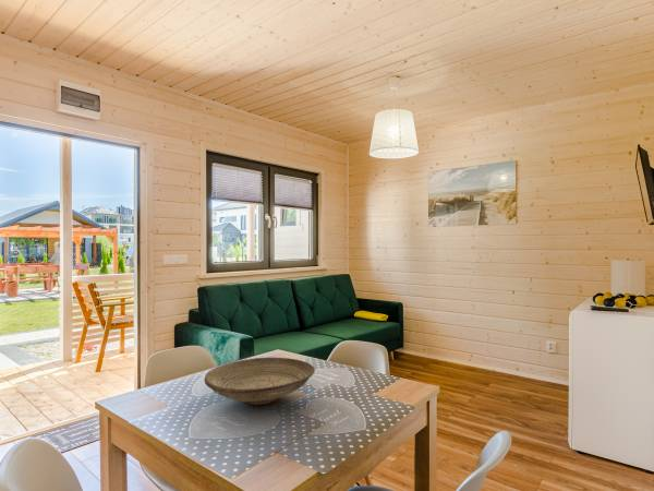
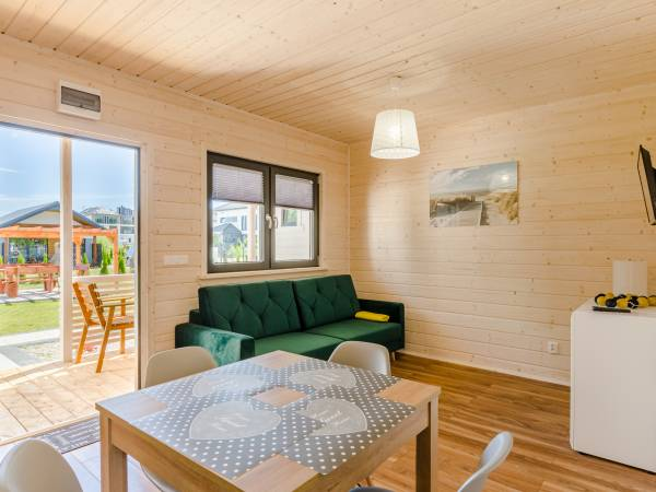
- decorative bowl (261, 384)
